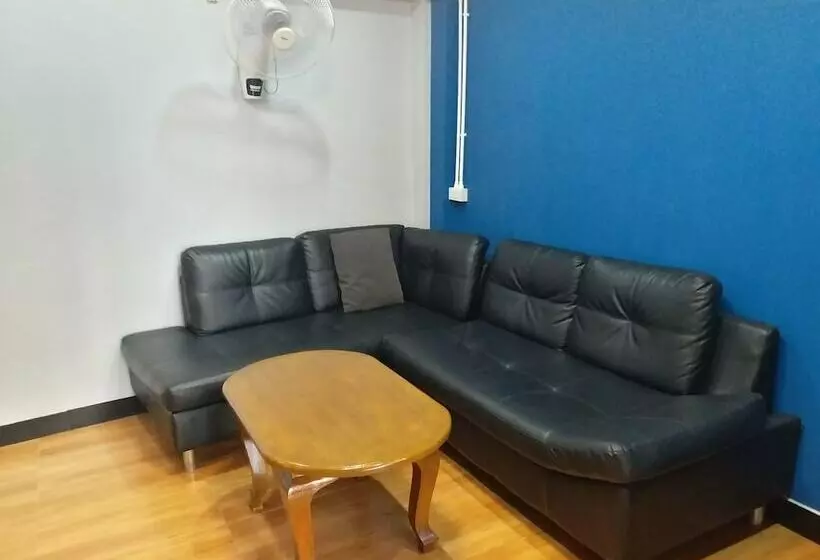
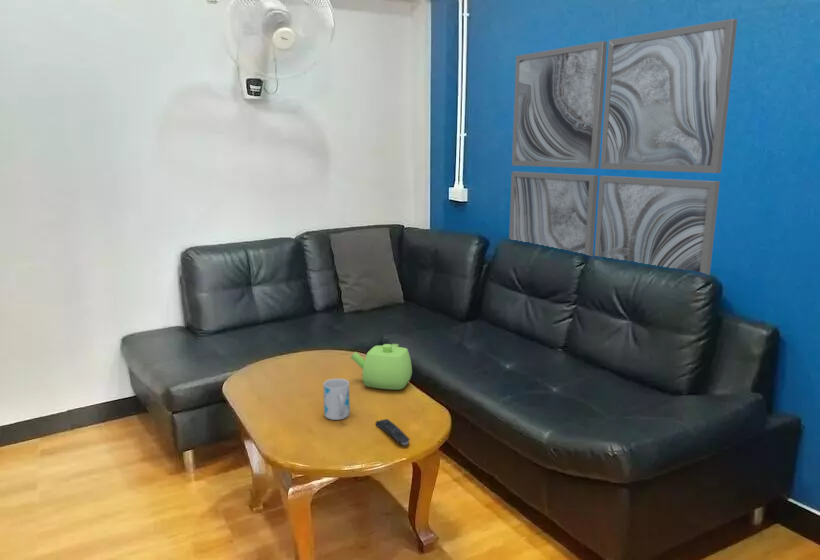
+ teapot (381, 361)
+ wall art (600, 168)
+ remote control (393, 431)
+ mug (338, 401)
